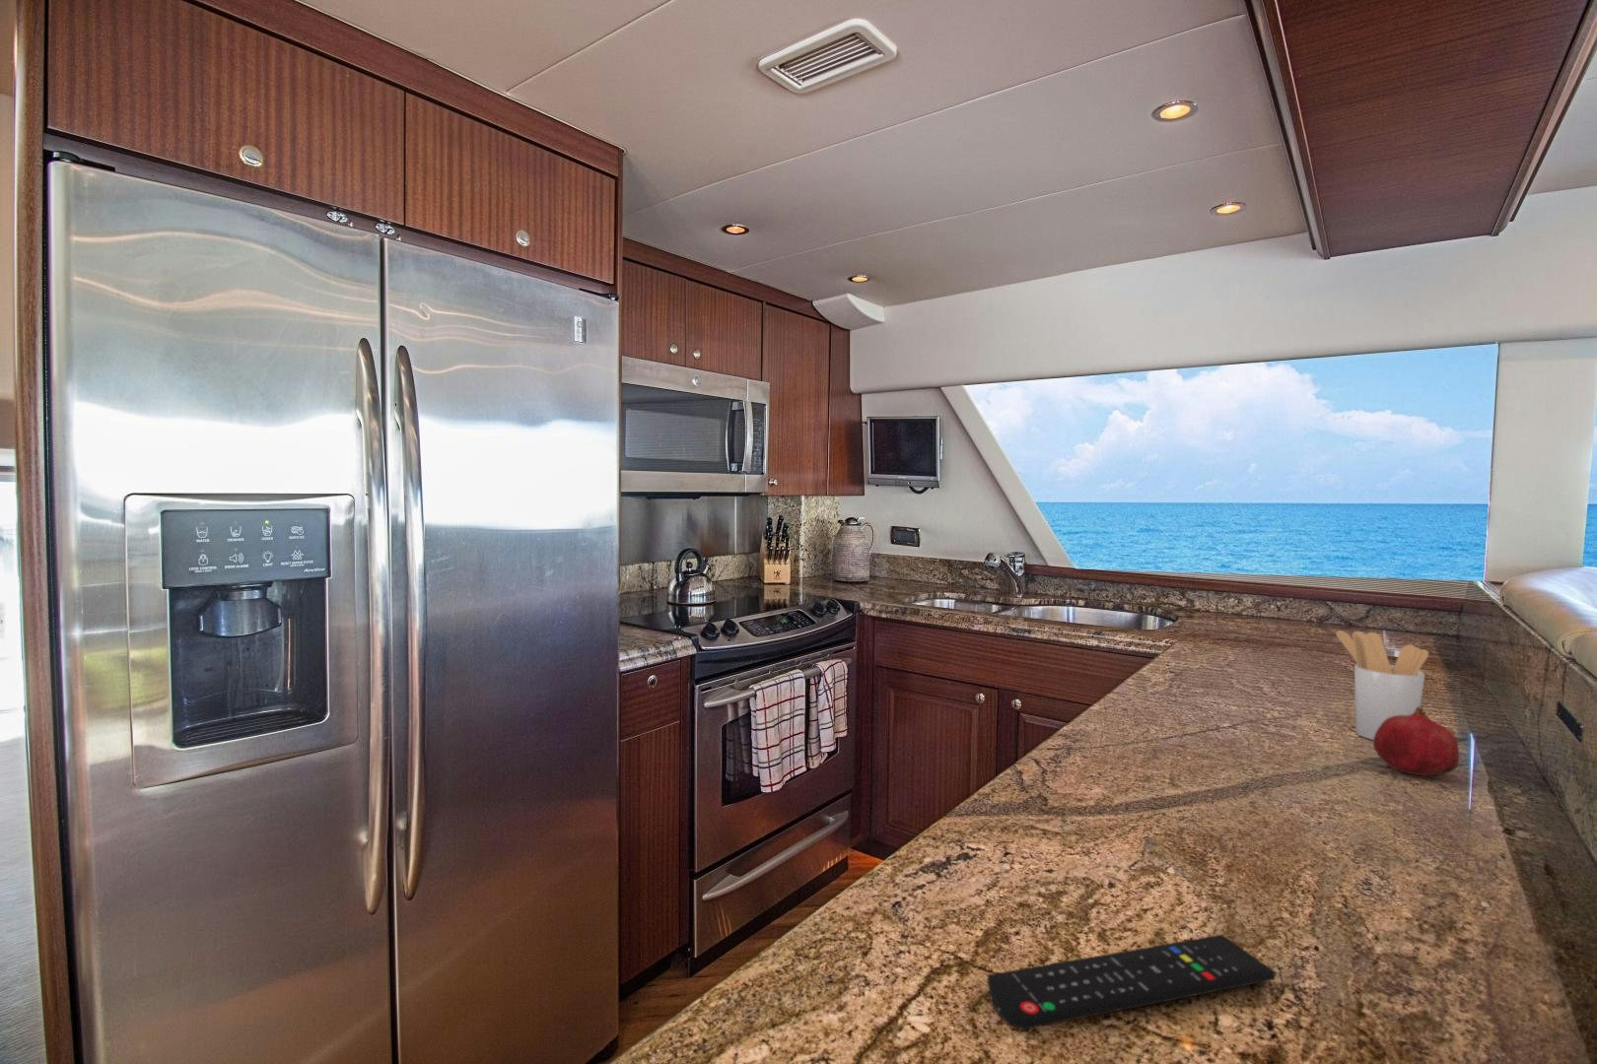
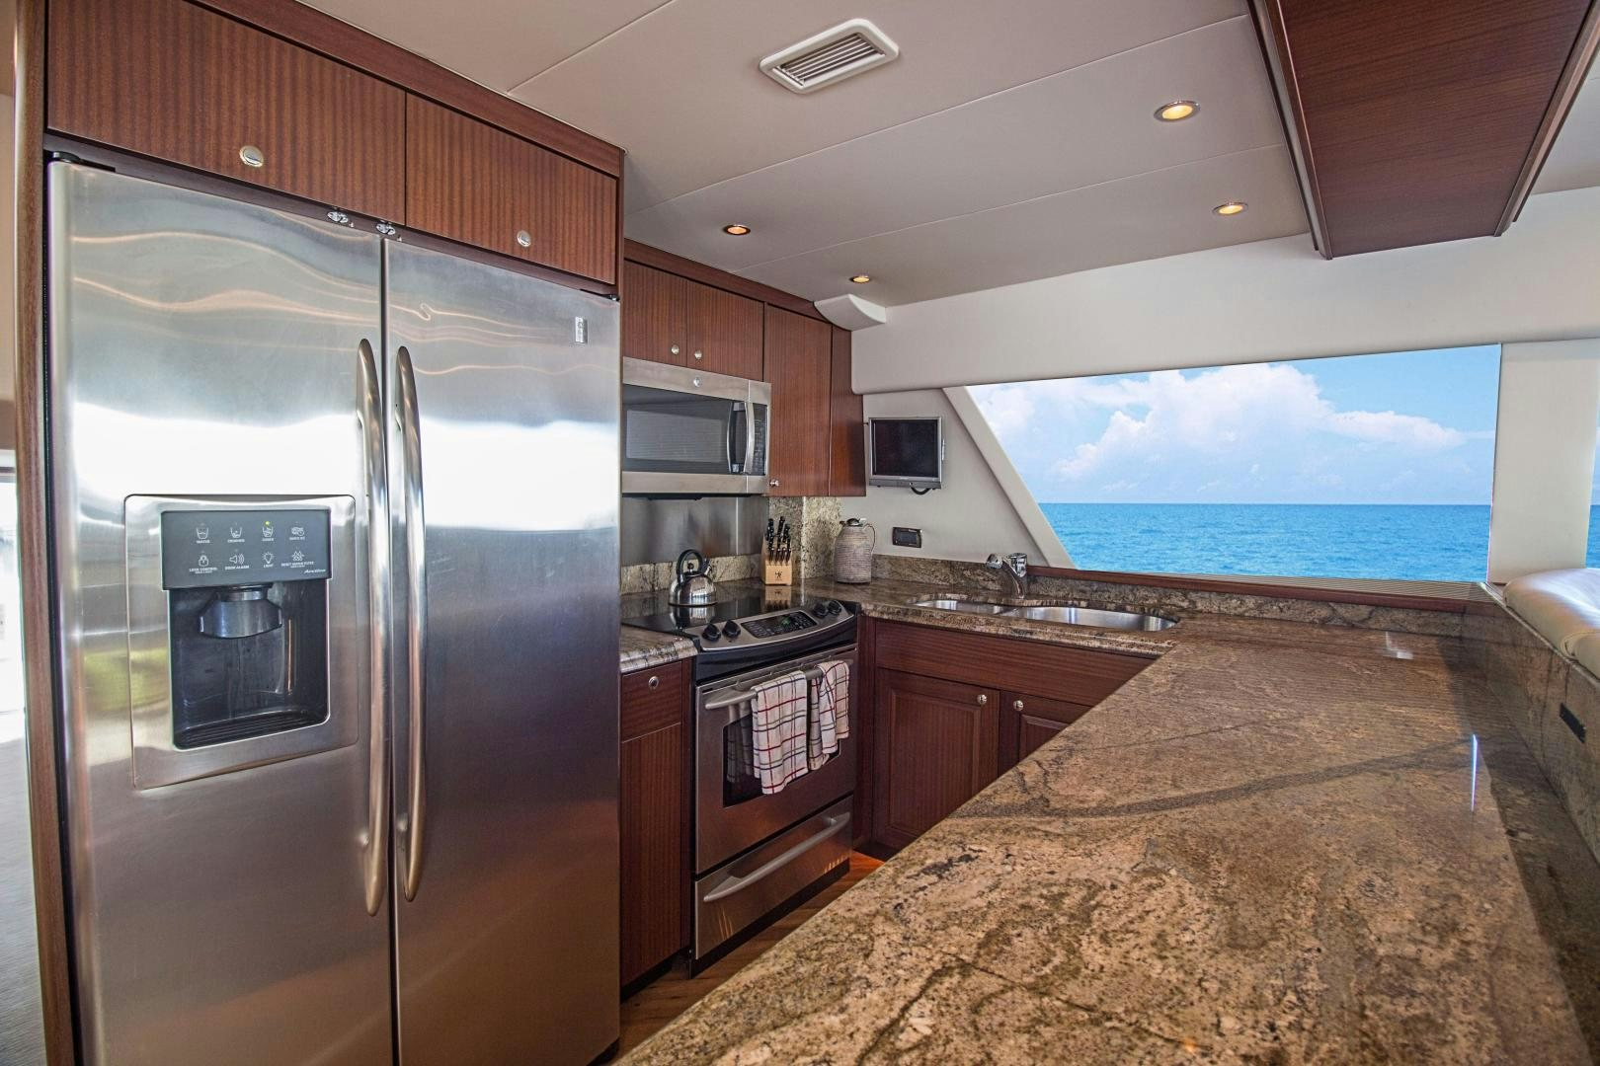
- remote control (1129, 981)
- utensil holder (1376, 683)
- fruit (1415, 739)
